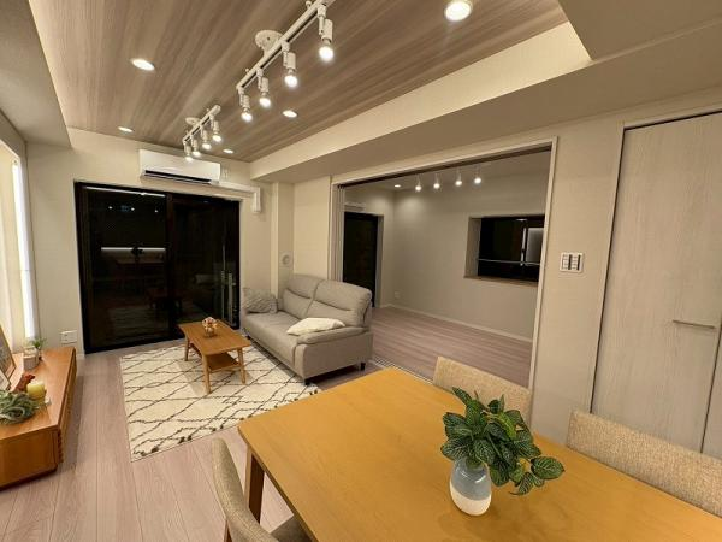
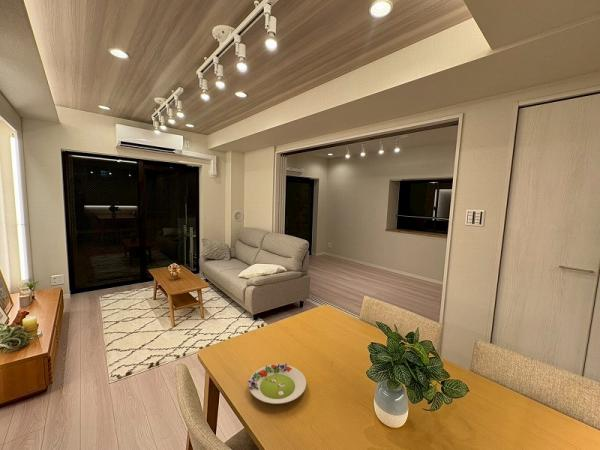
+ salad plate (277, 383)
